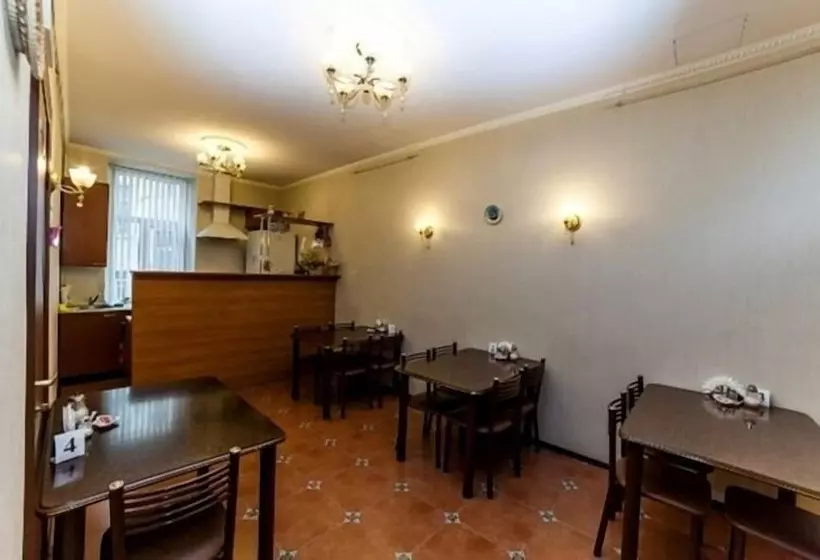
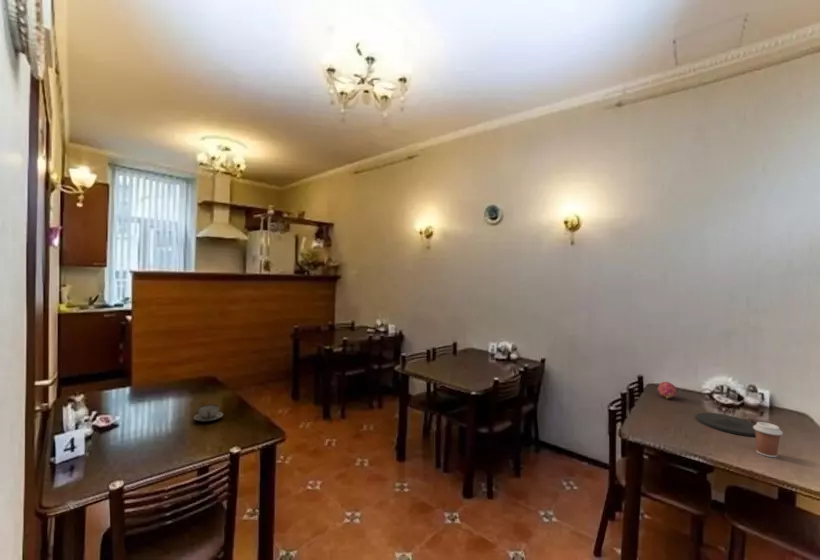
+ teacup (208, 413)
+ plate (728, 421)
+ fruit (666, 389)
+ coffee cup (767, 439)
